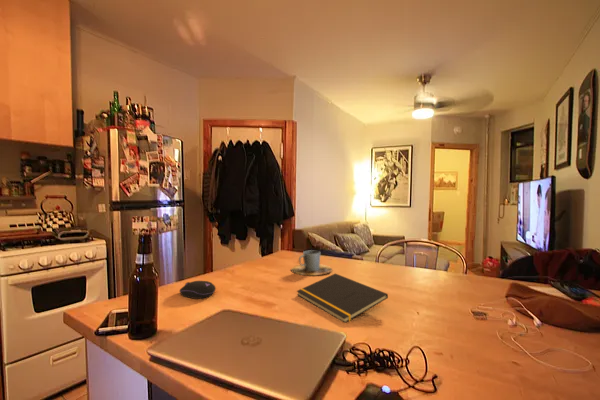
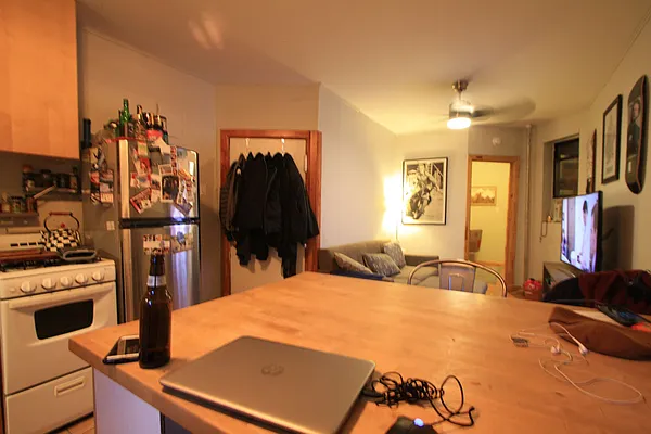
- computer mouse (197, 287)
- cup (311, 260)
- notepad (339, 294)
